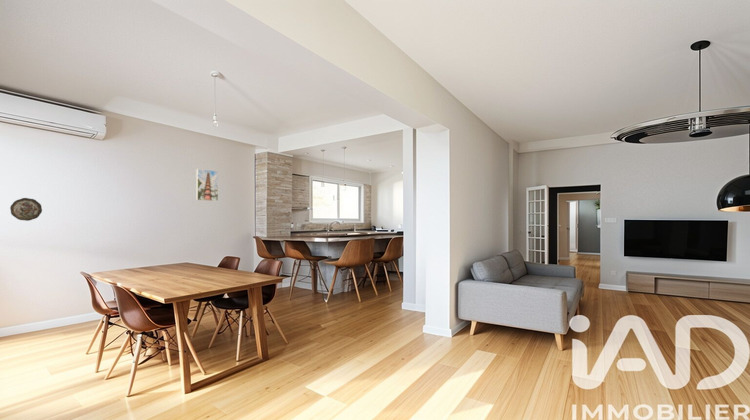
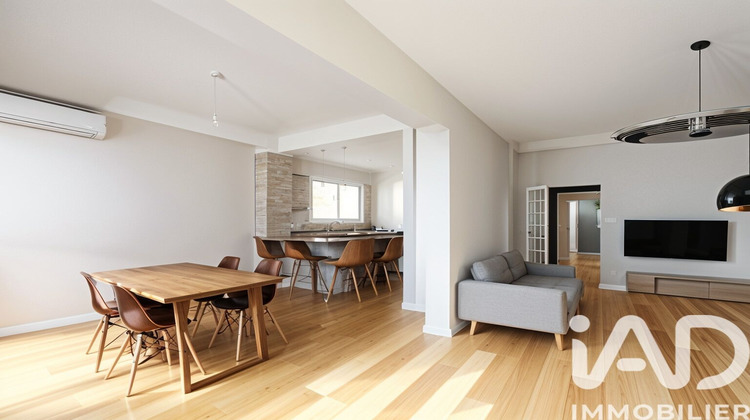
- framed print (207, 185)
- decorative plate (26, 209)
